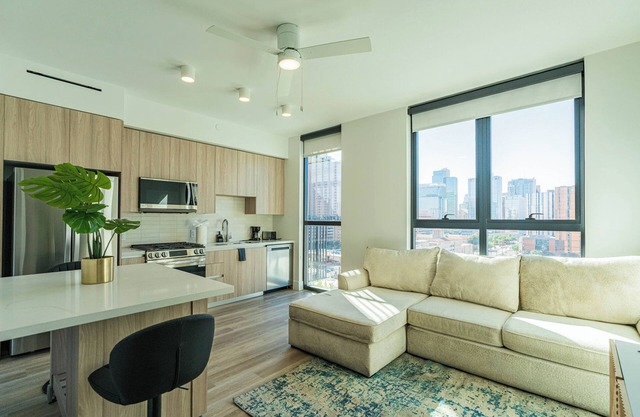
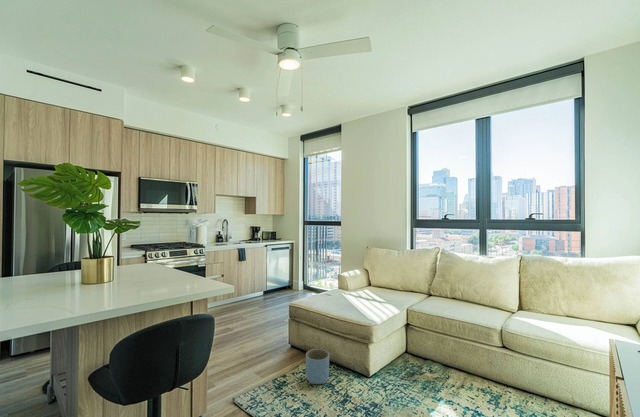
+ planter (317, 366)
